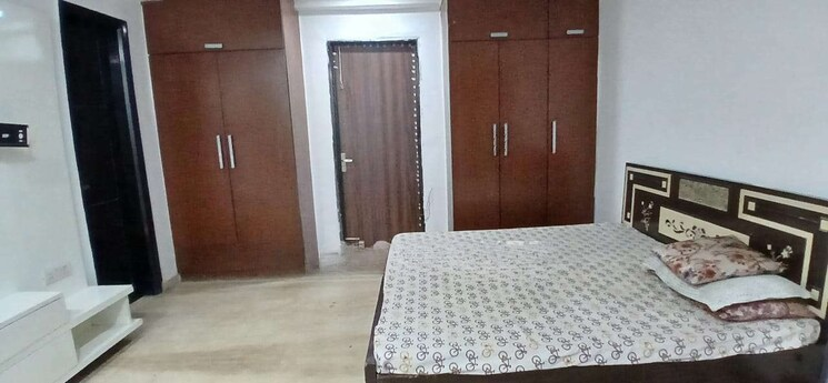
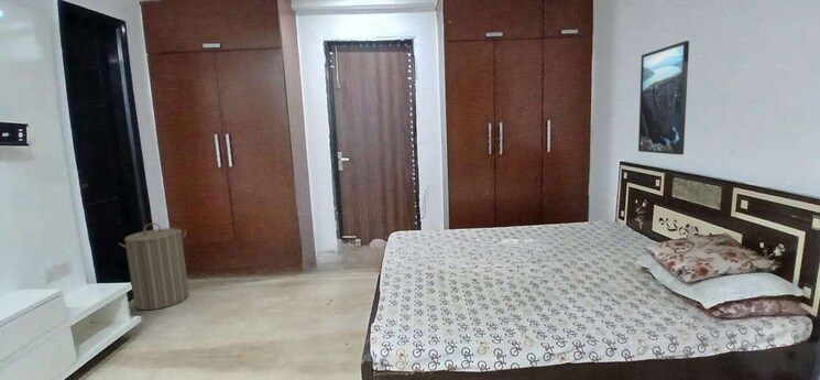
+ laundry hamper (157, 262)
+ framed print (660, 101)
